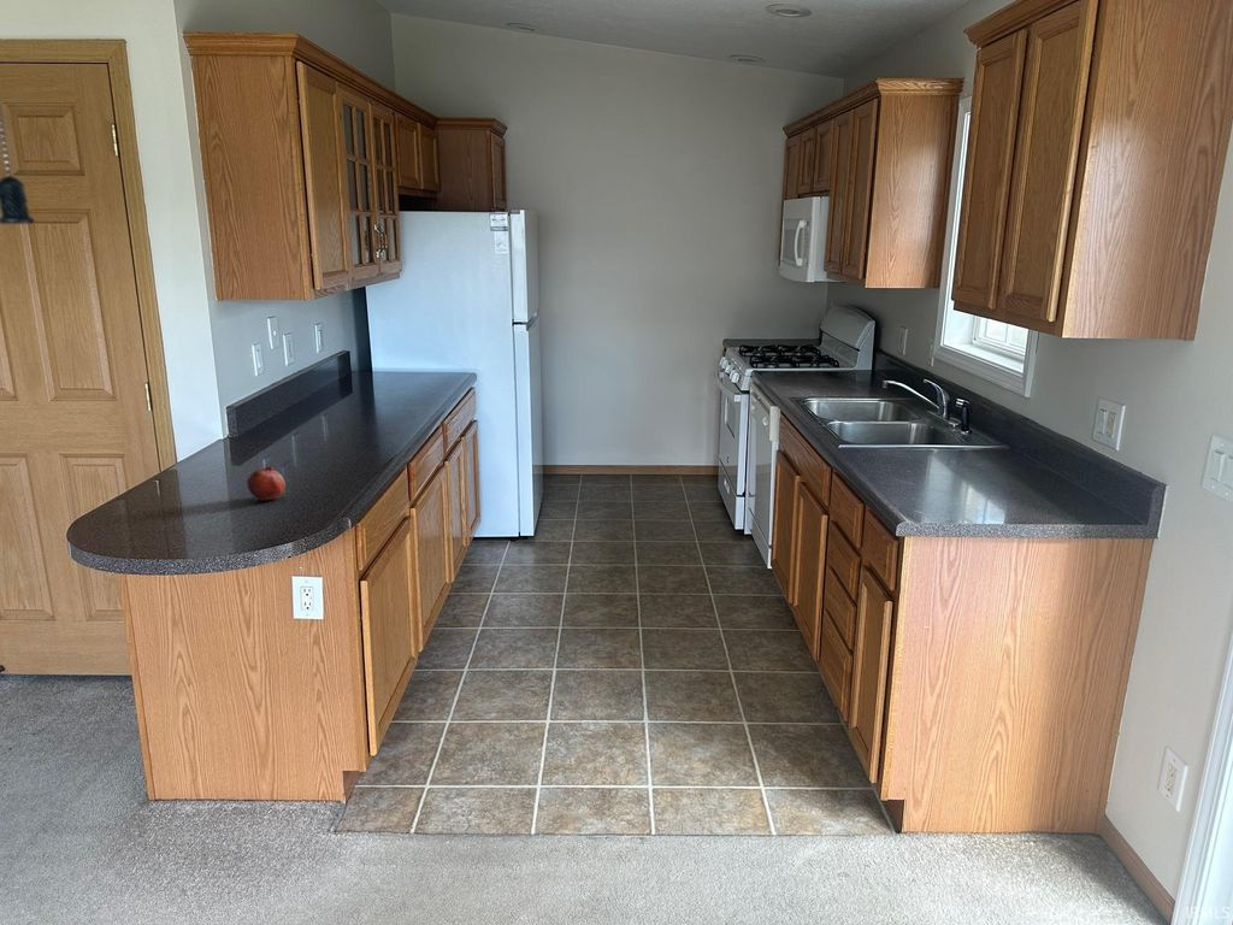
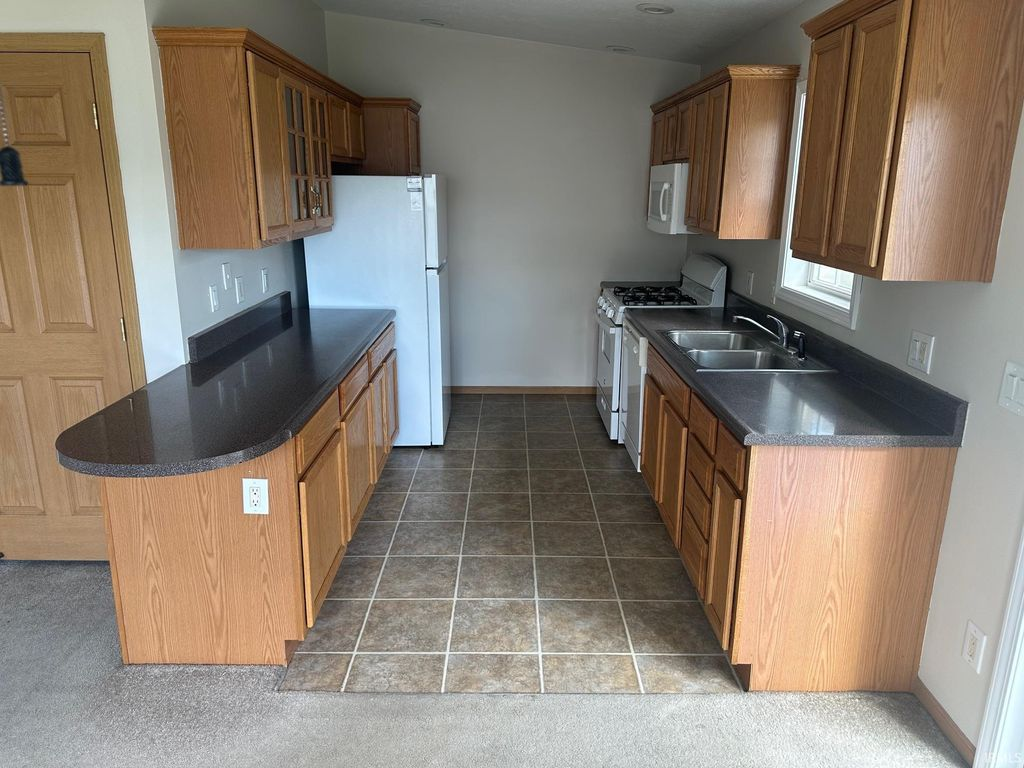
- fruit (265, 481)
